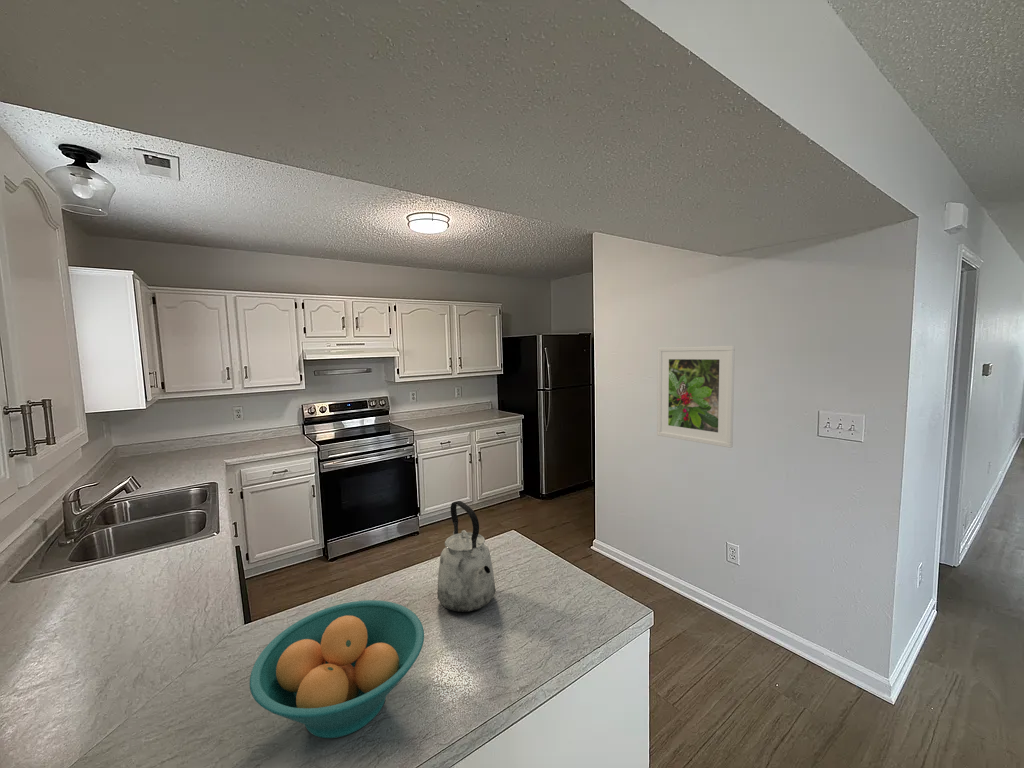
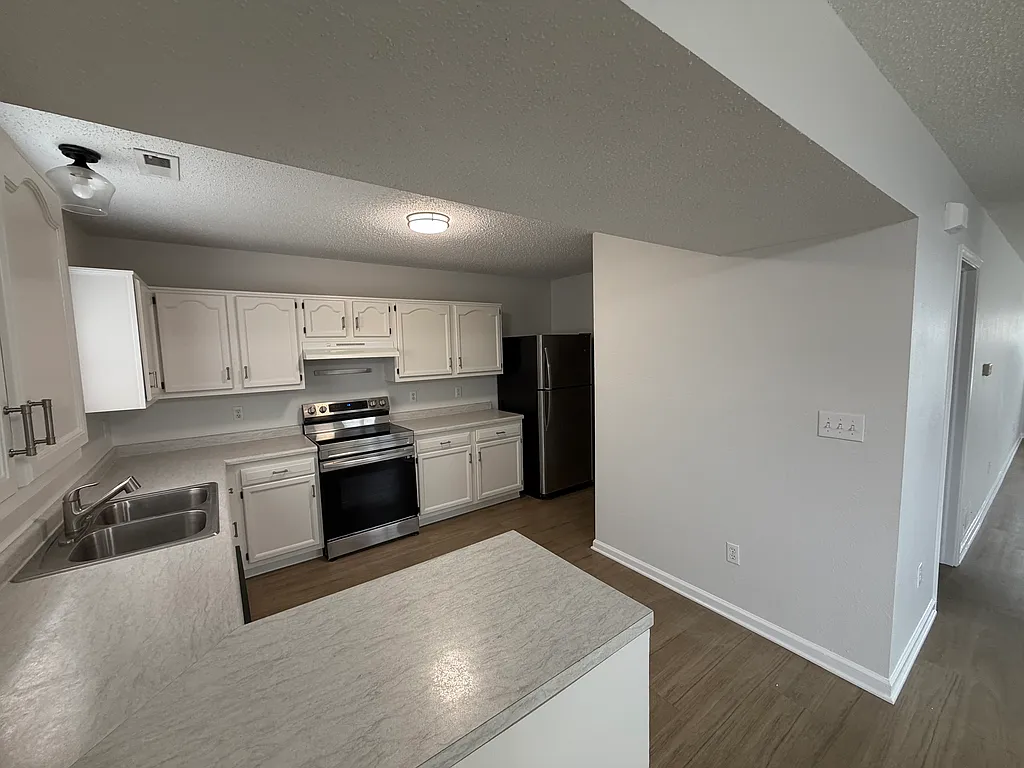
- fruit bowl (343, 663)
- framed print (692, 394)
- kettle (469, 557)
